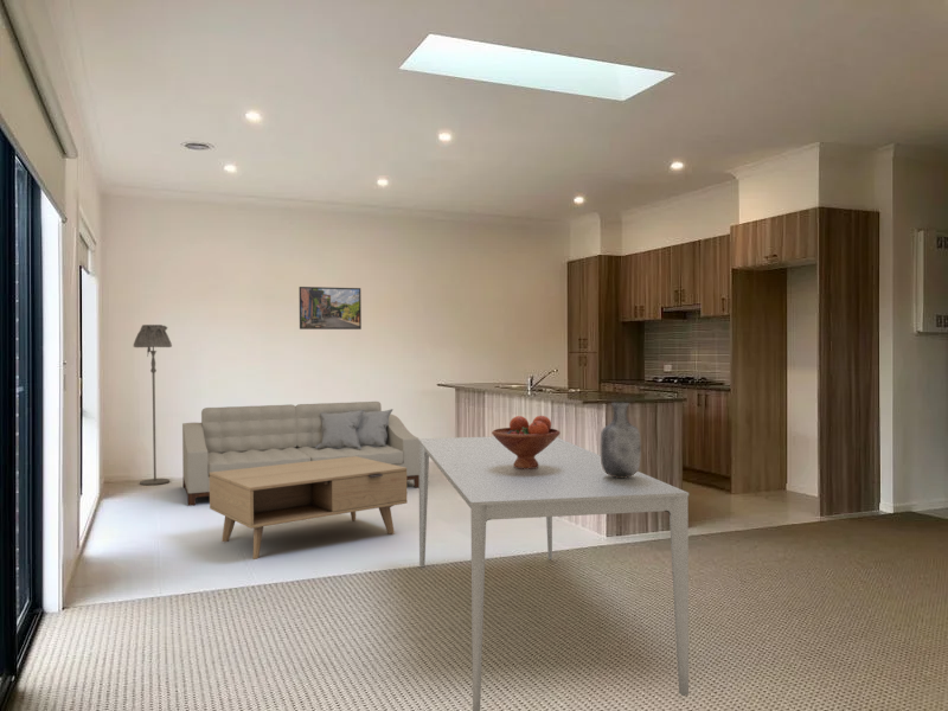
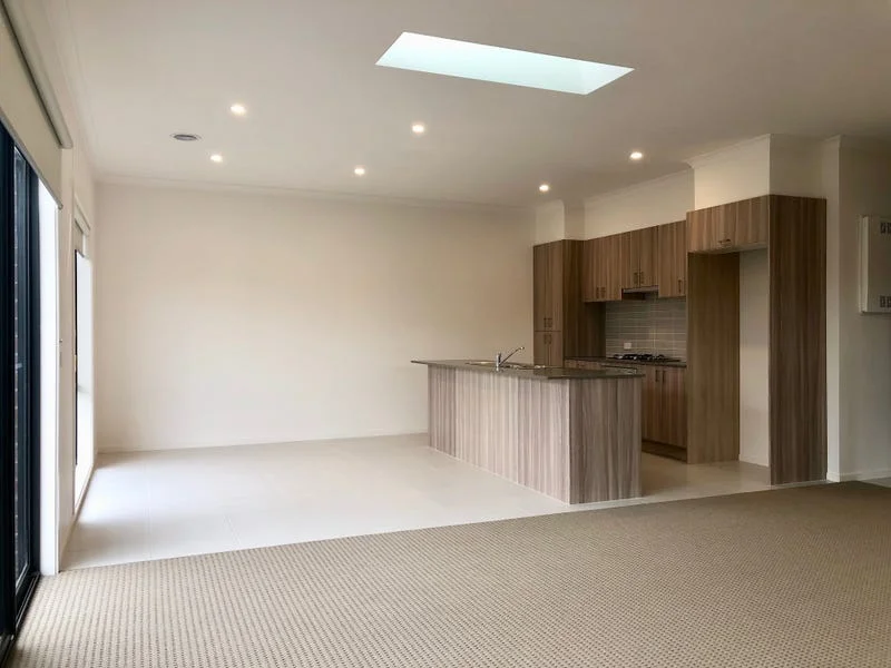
- dining table (523, 517)
- sofa (301, 447)
- floor lamp (153, 403)
- fruit bowl (525, 441)
- vase (620, 438)
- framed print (331, 308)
- coffee table (310, 504)
